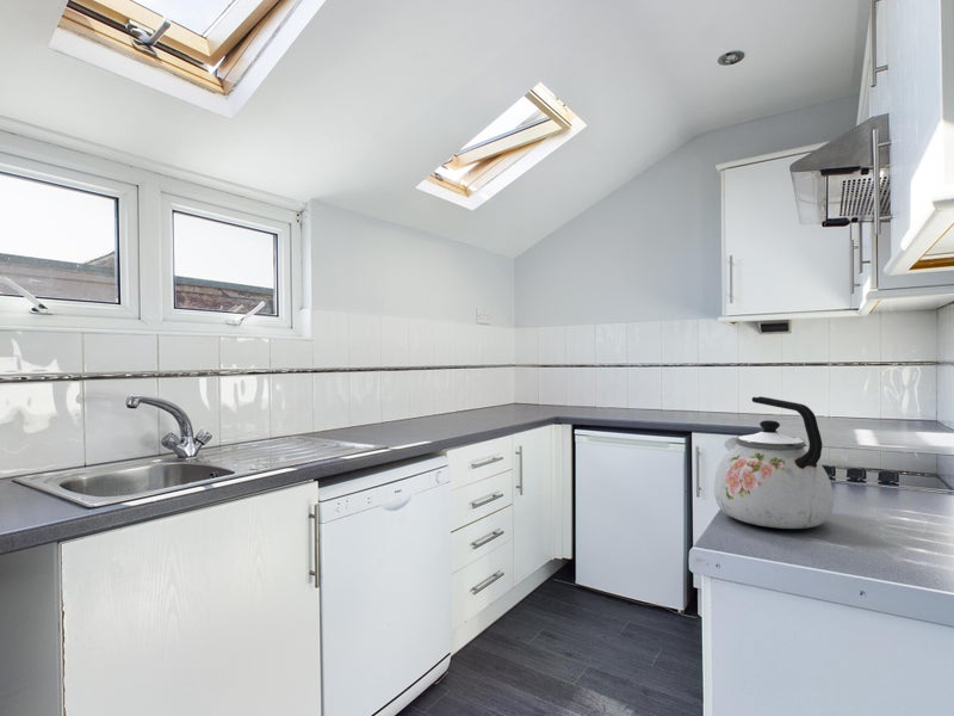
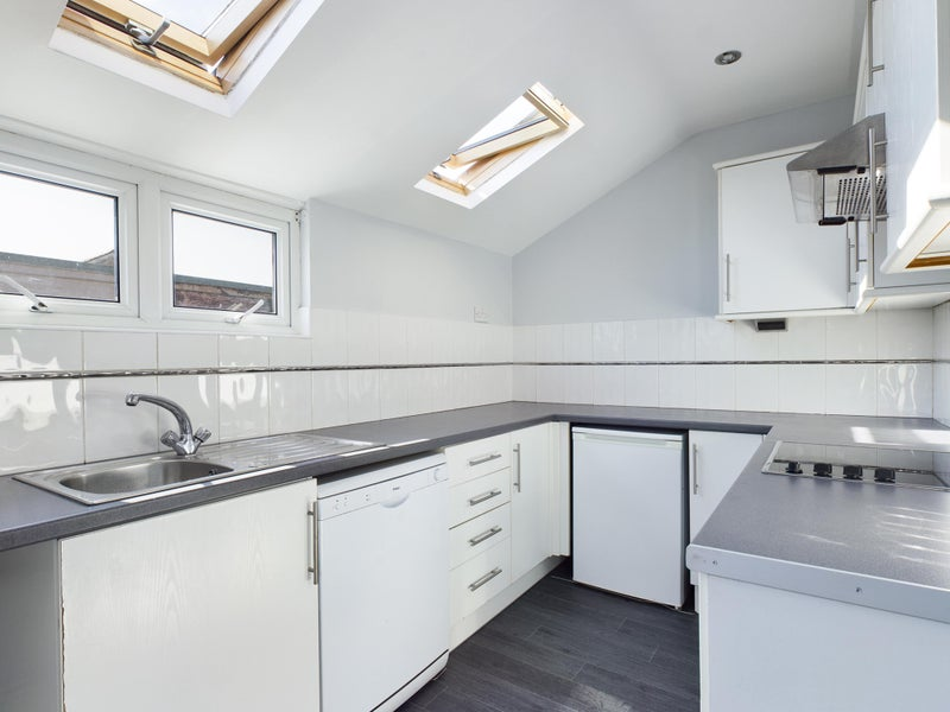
- kettle (768, 458)
